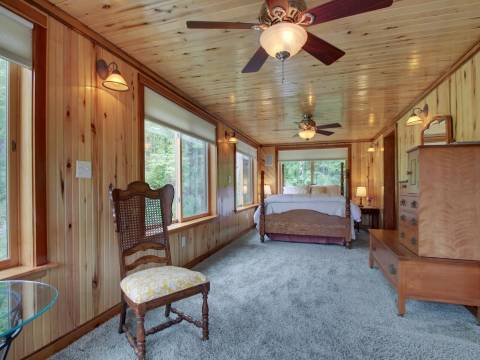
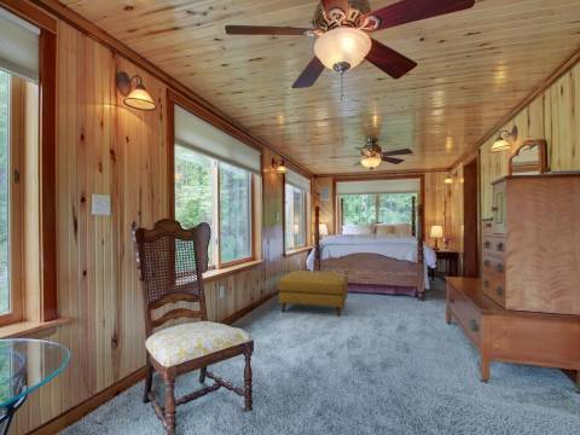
+ ottoman (314, 290)
